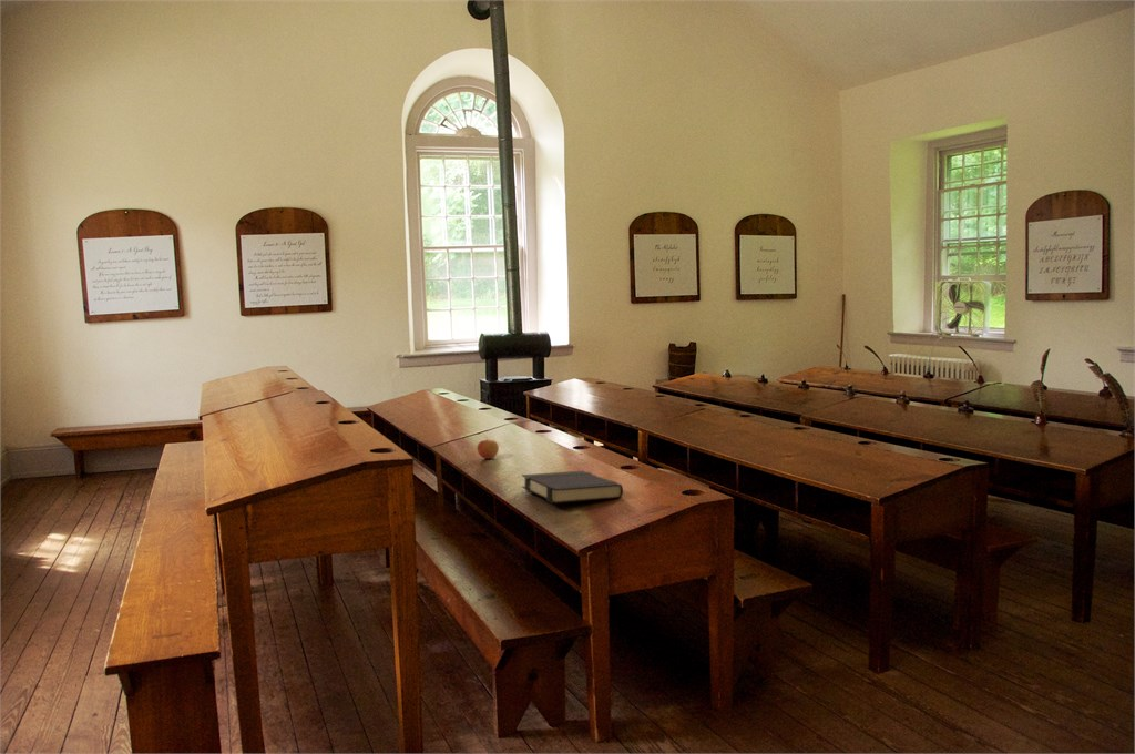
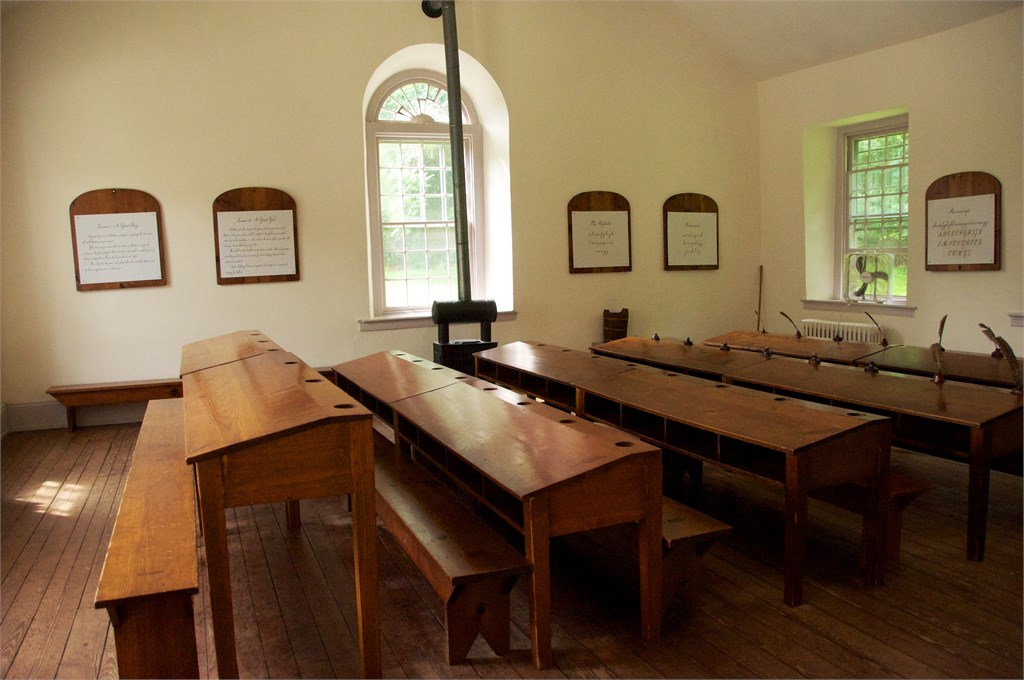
- book (571, 486)
- apple (488, 447)
